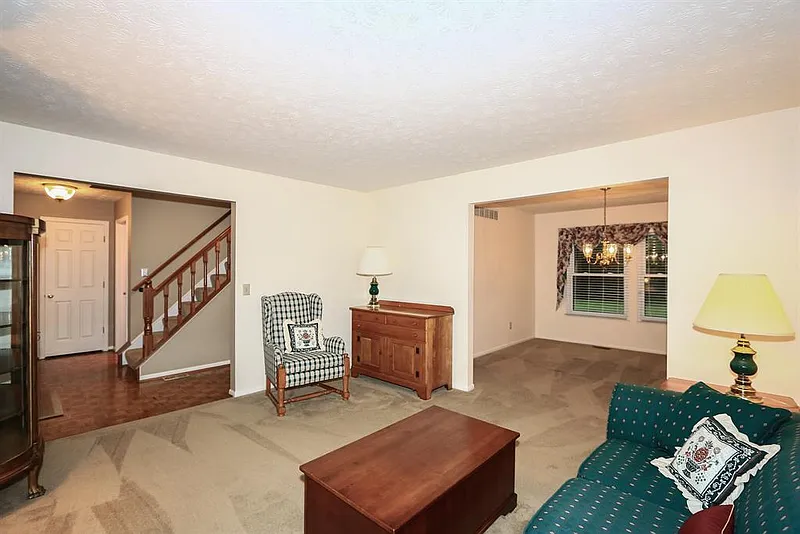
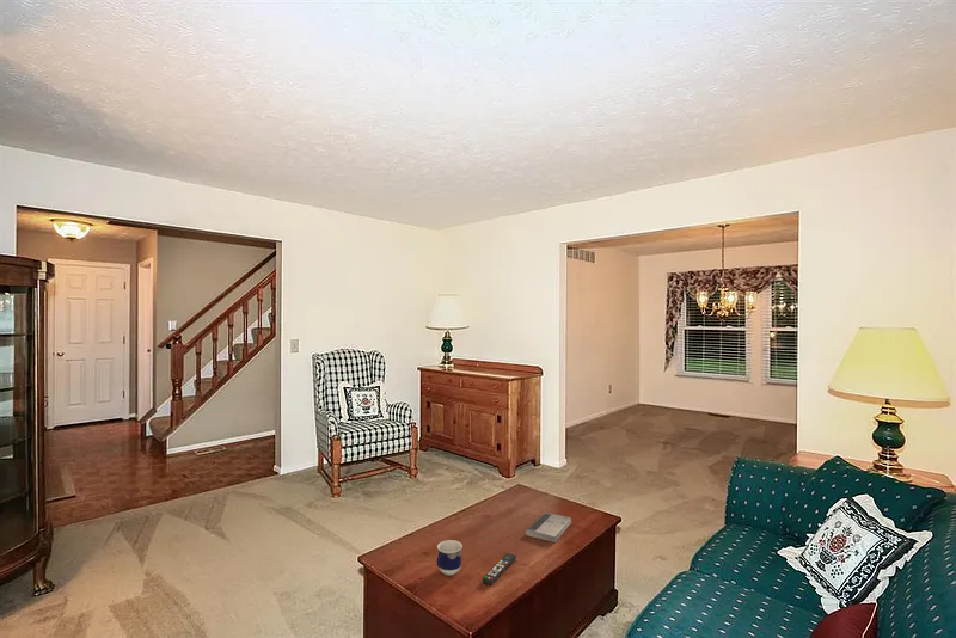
+ remote control (500, 568)
+ cup (447, 559)
+ book (549, 526)
